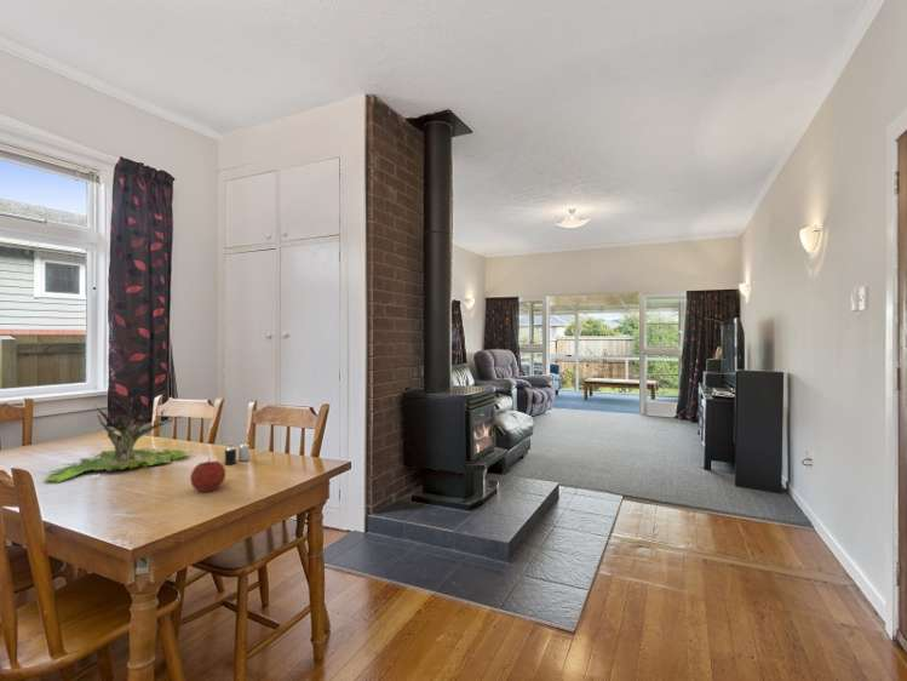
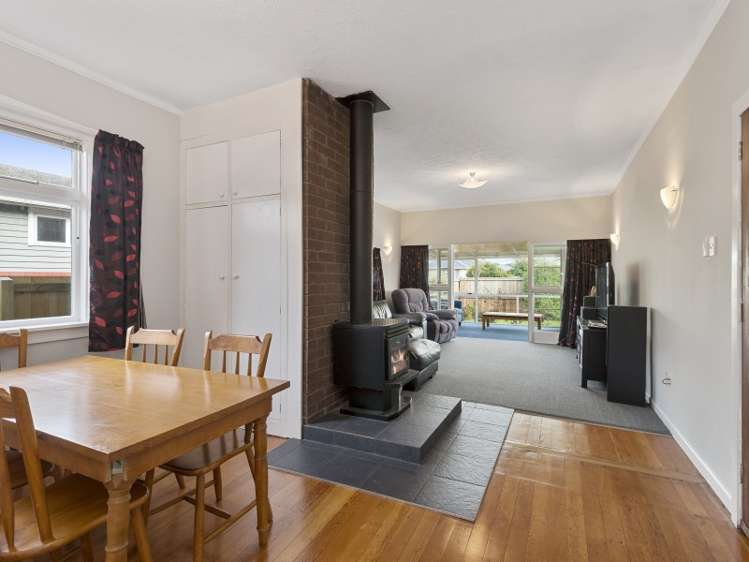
- fruit (208, 473)
- plant (109, 424)
- candle (235, 451)
